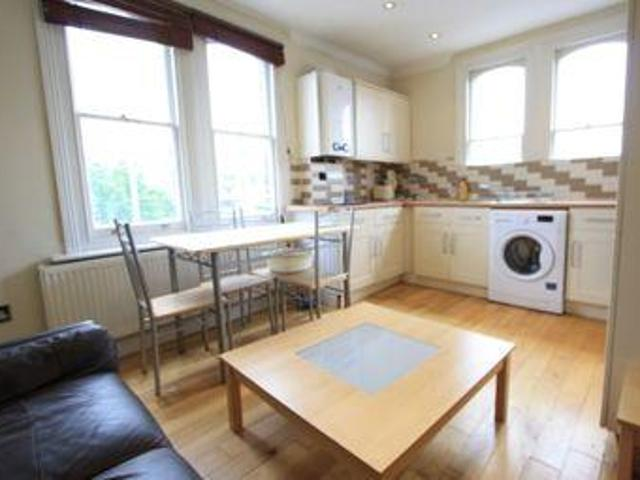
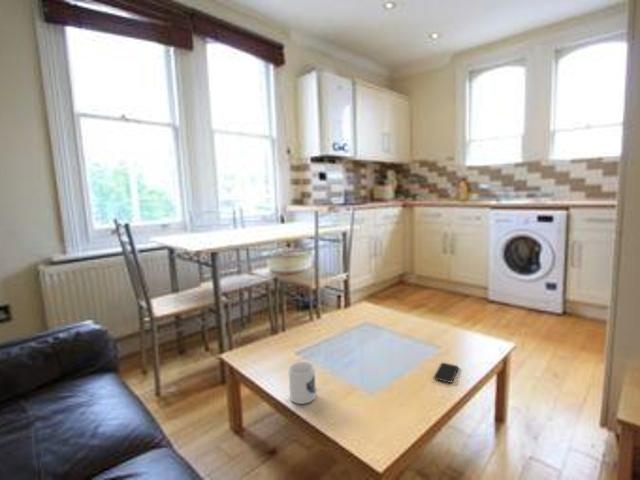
+ mug (304, 380)
+ smartphone (446, 372)
